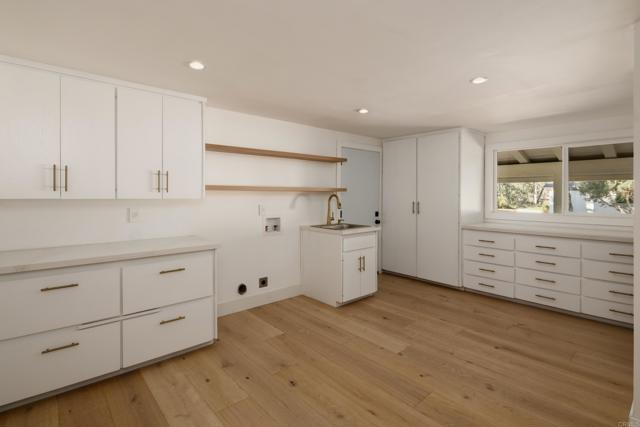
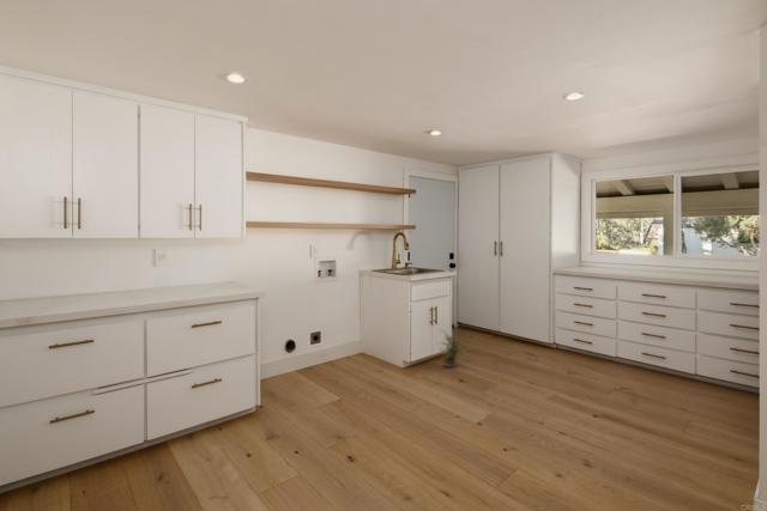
+ potted plant (451, 347)
